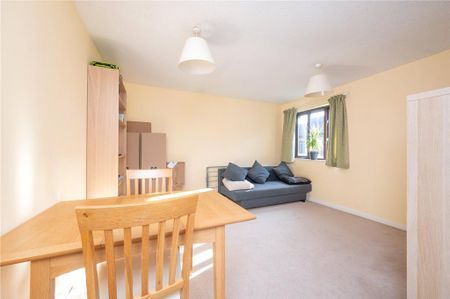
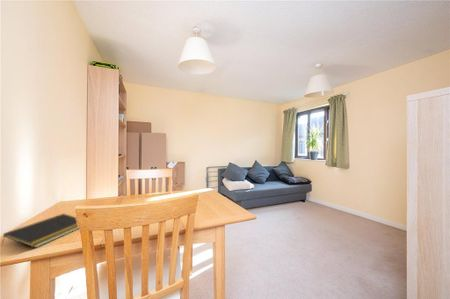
+ notepad (51, 228)
